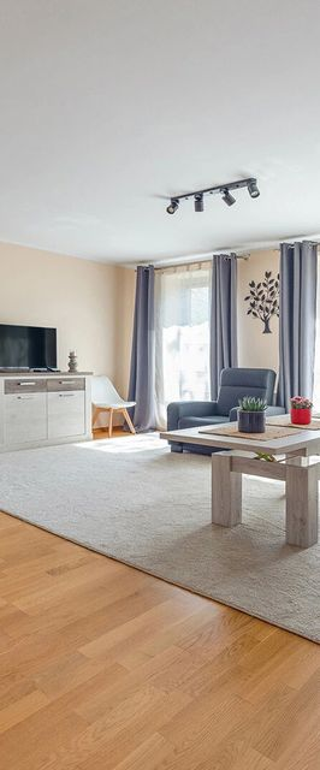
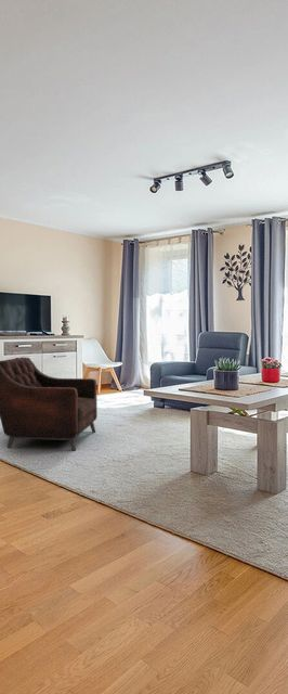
+ armchair (45, 399)
